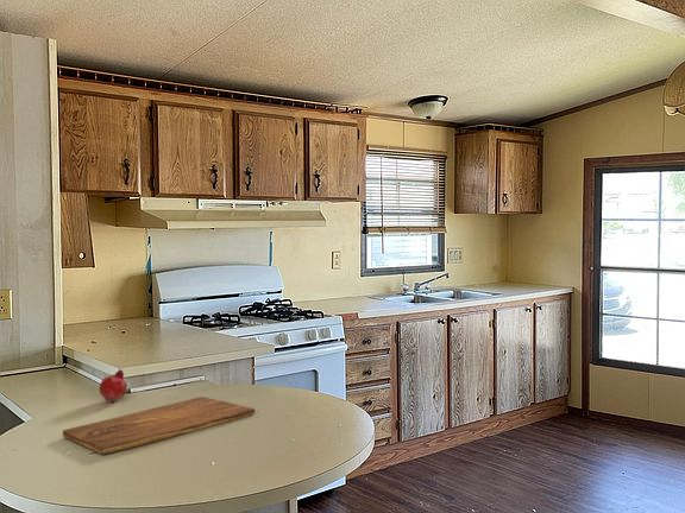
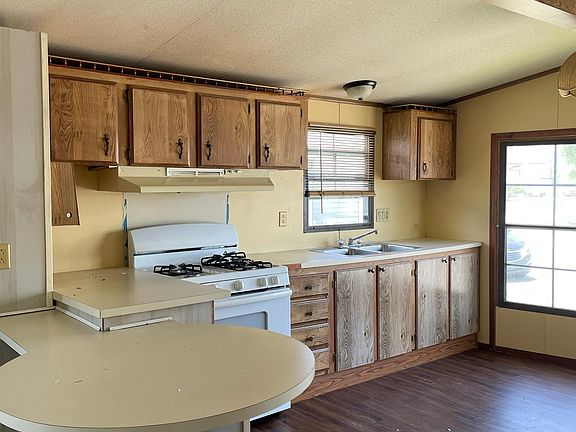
- cutting board (162, 422)
- fruit (113, 385)
